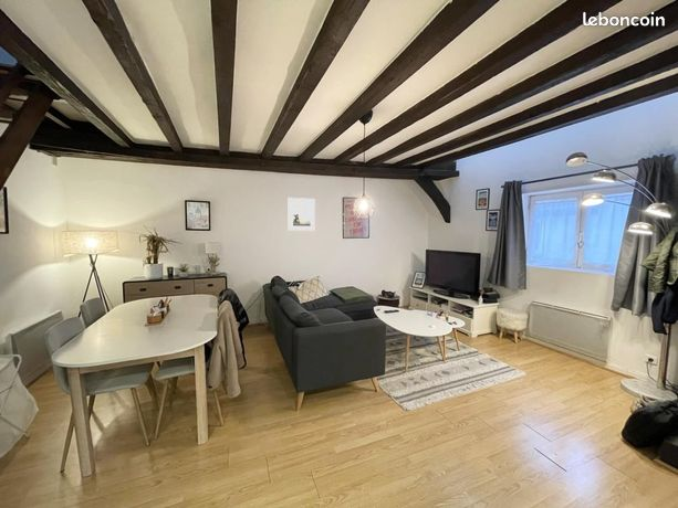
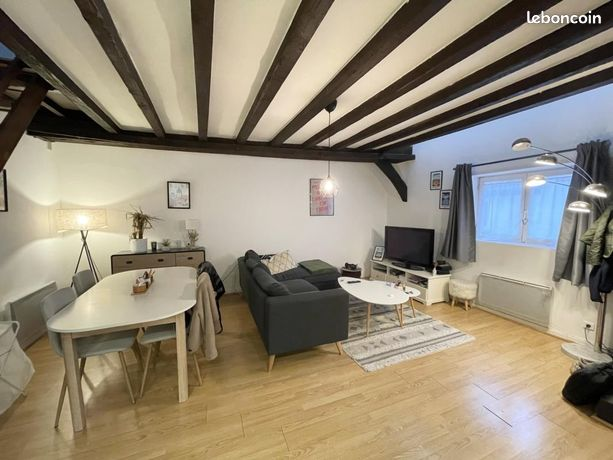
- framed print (301, 214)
